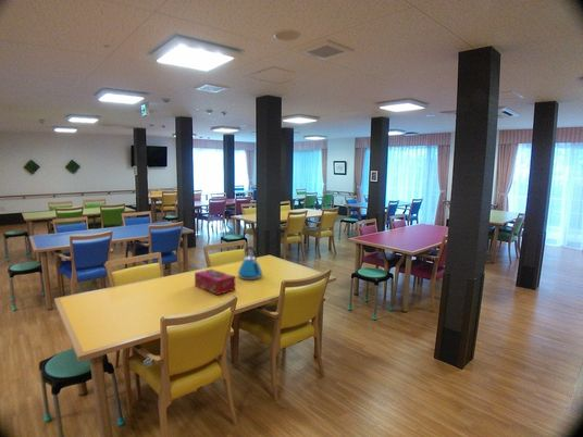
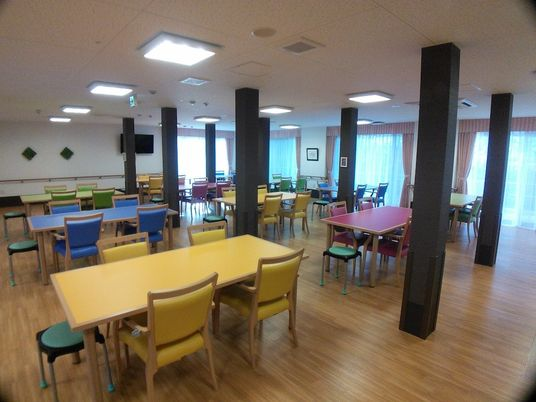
- kettle (250, 261)
- tissue box (214, 280)
